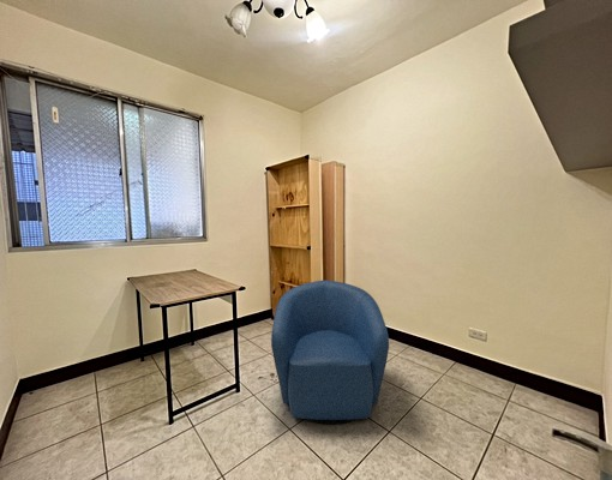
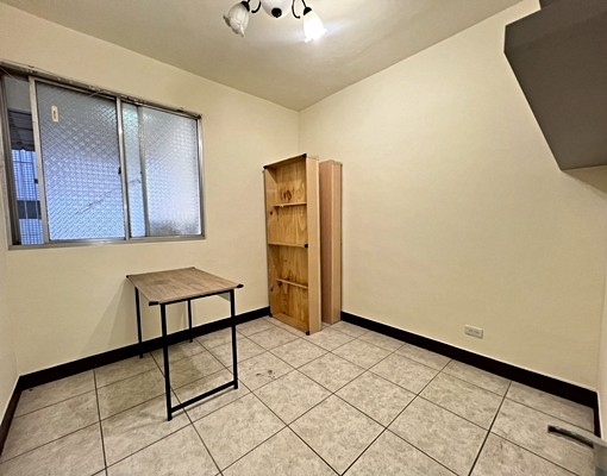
- armchair (326, 341)
